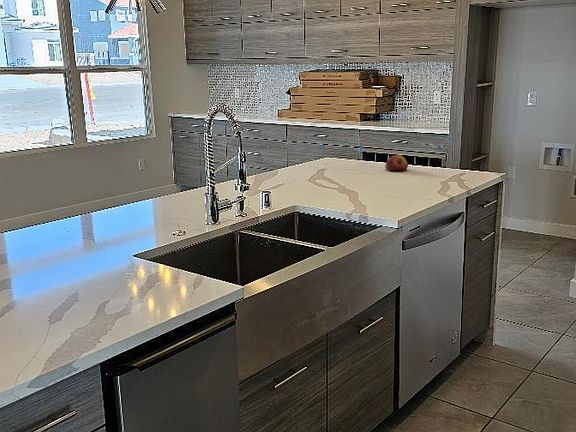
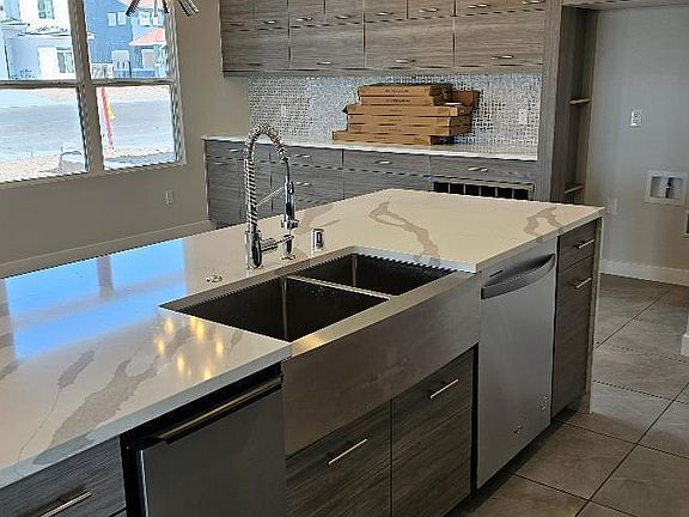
- apple (396, 162)
